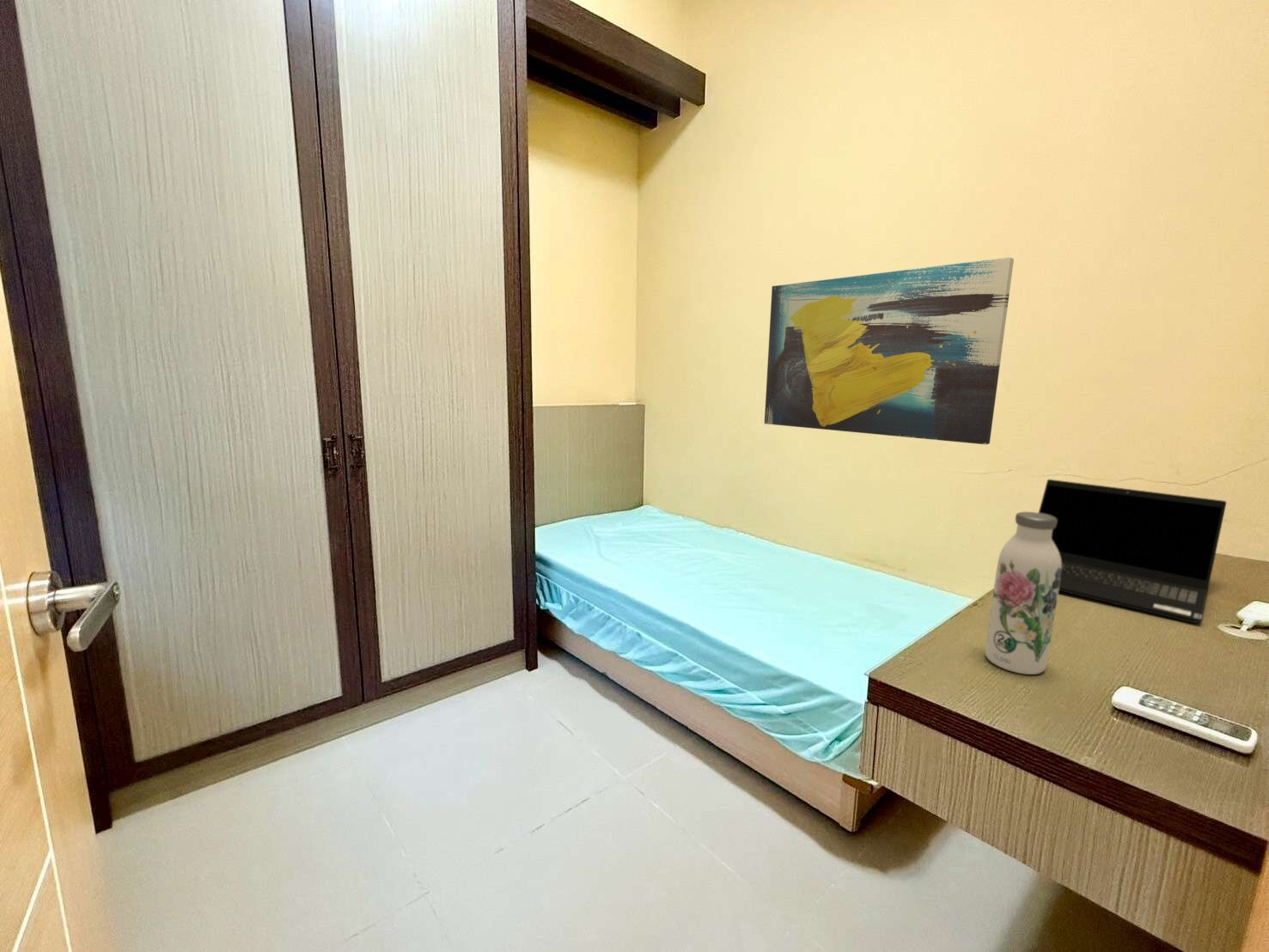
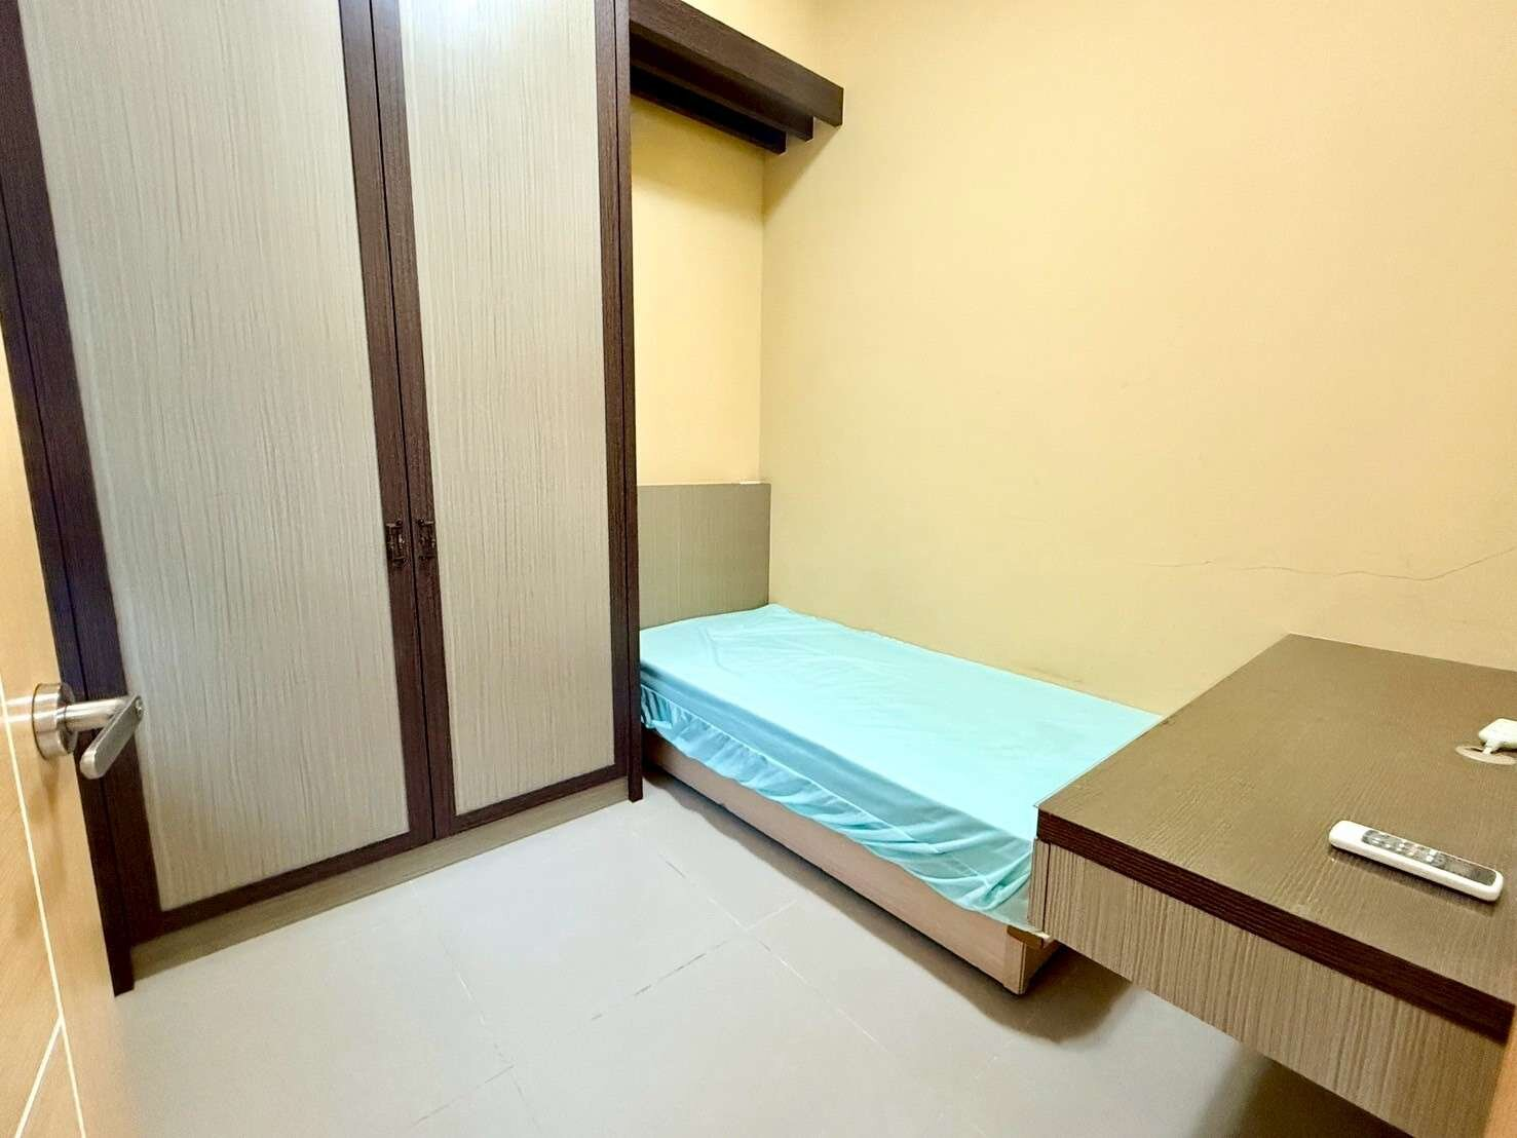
- wall art (867, 355)
- laptop computer (1111, 540)
- water bottle (1025, 589)
